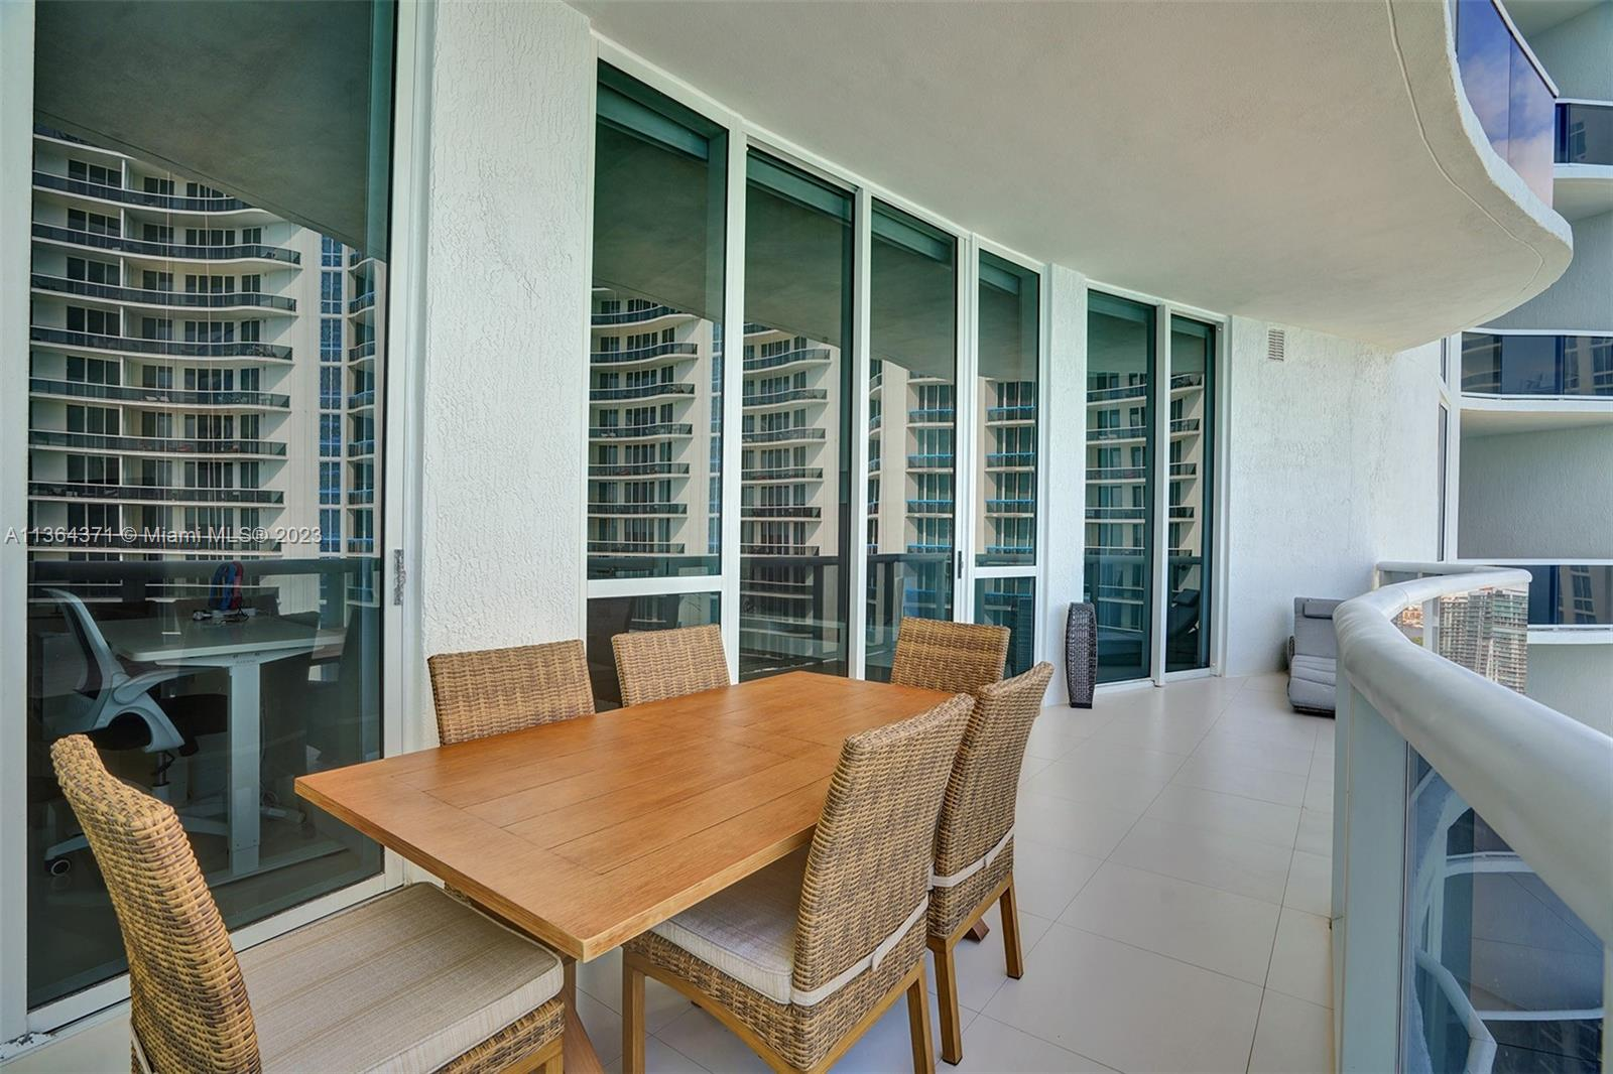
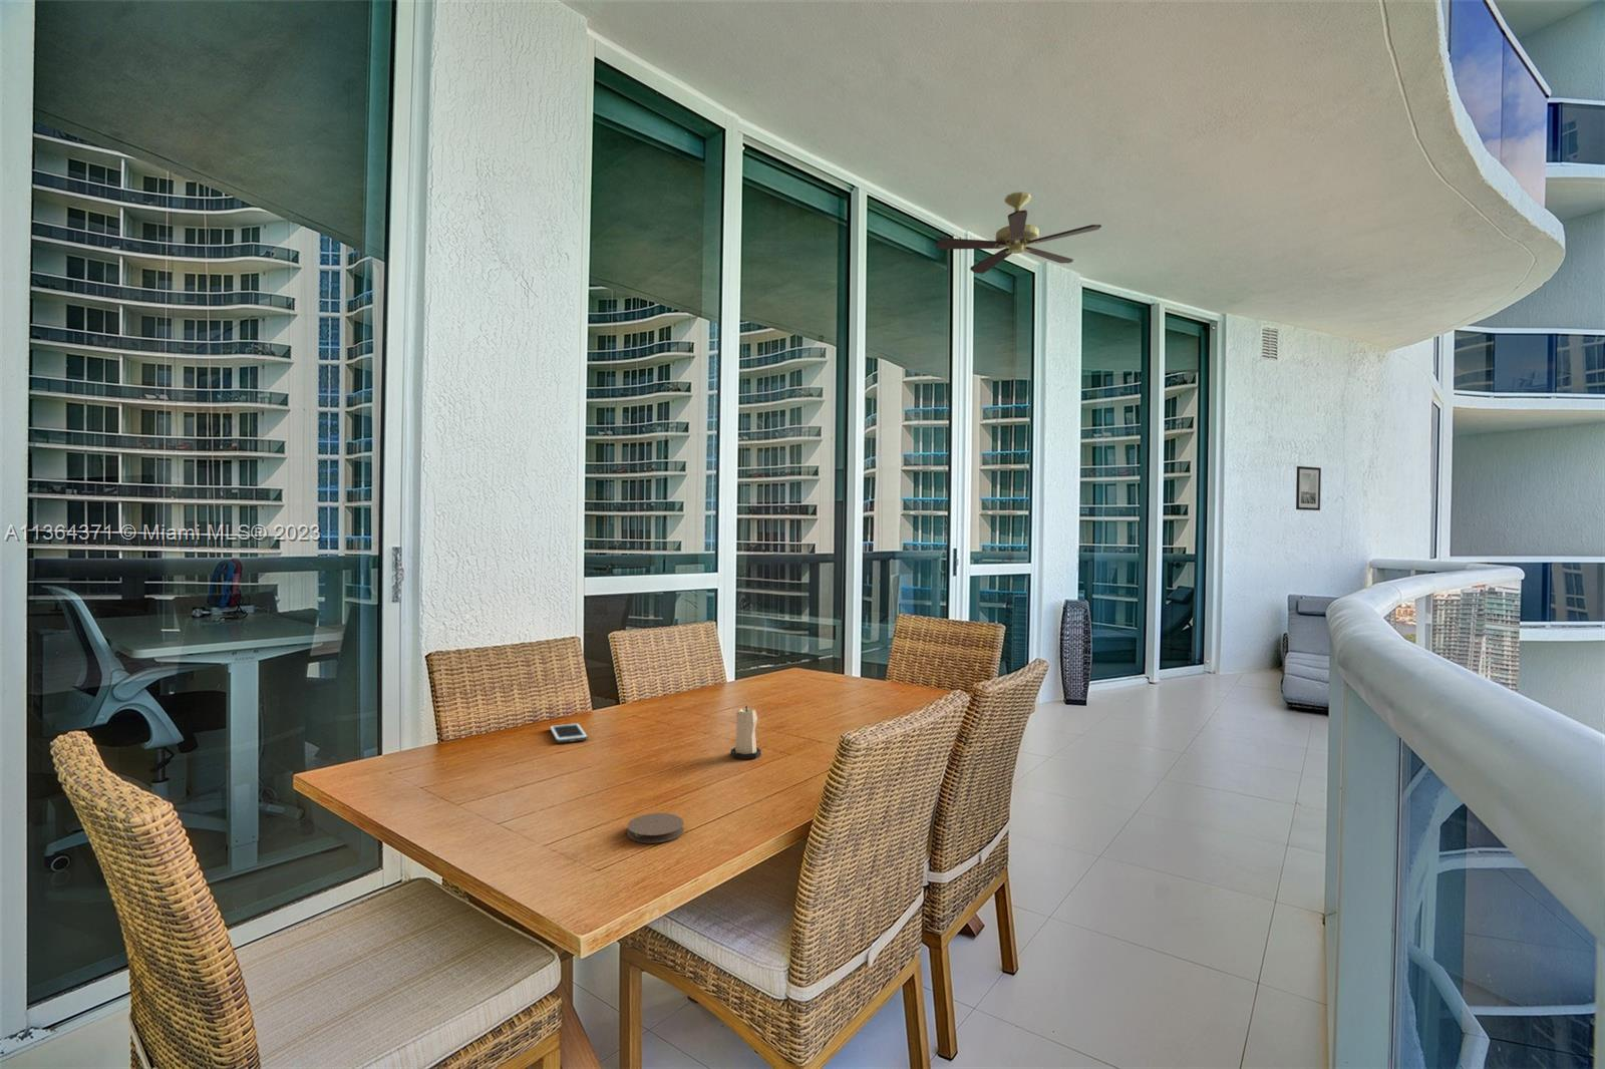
+ ceiling fan (1016, 222)
+ coaster (655, 827)
+ cell phone (568, 733)
+ wall art (1308, 488)
+ candle (746, 729)
